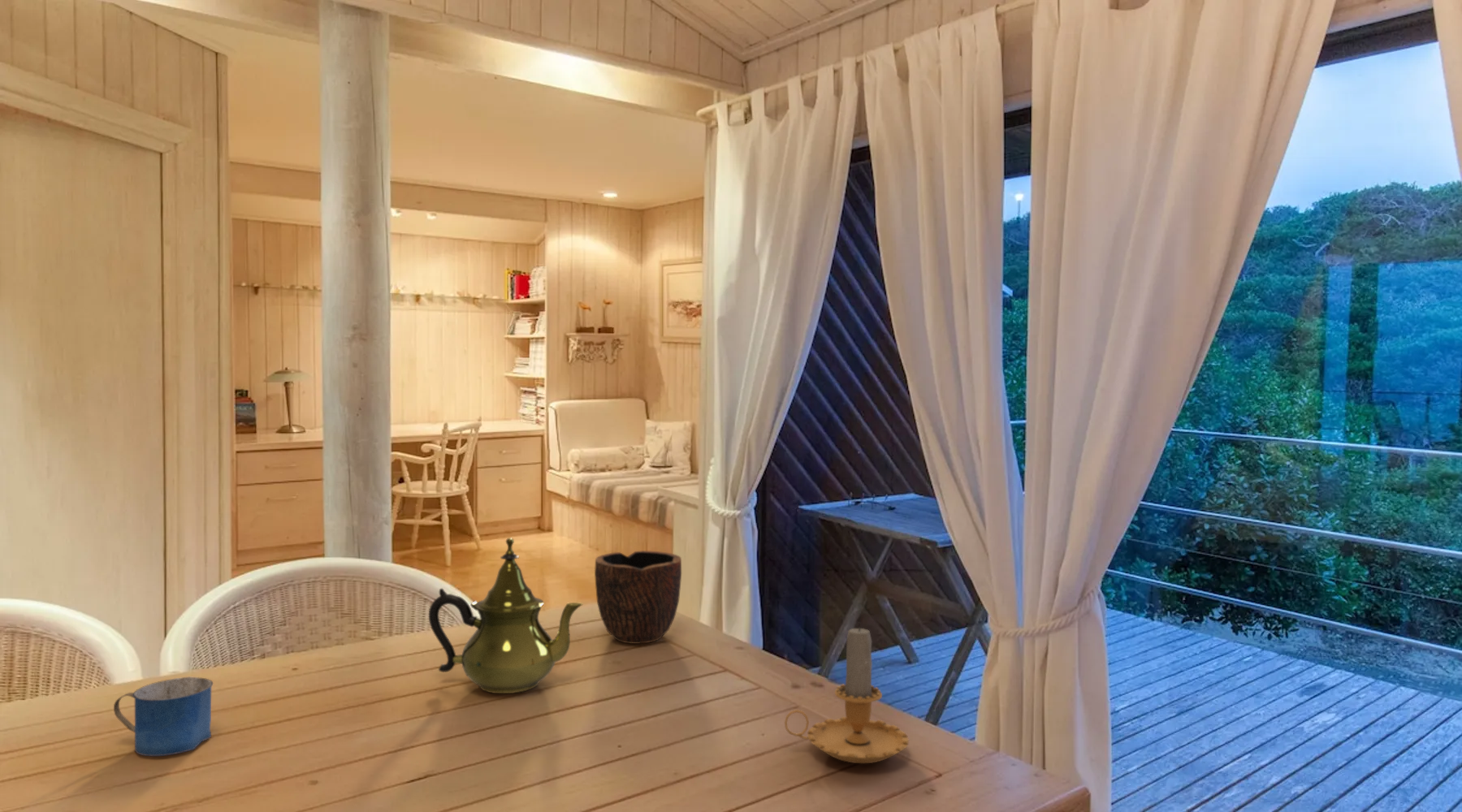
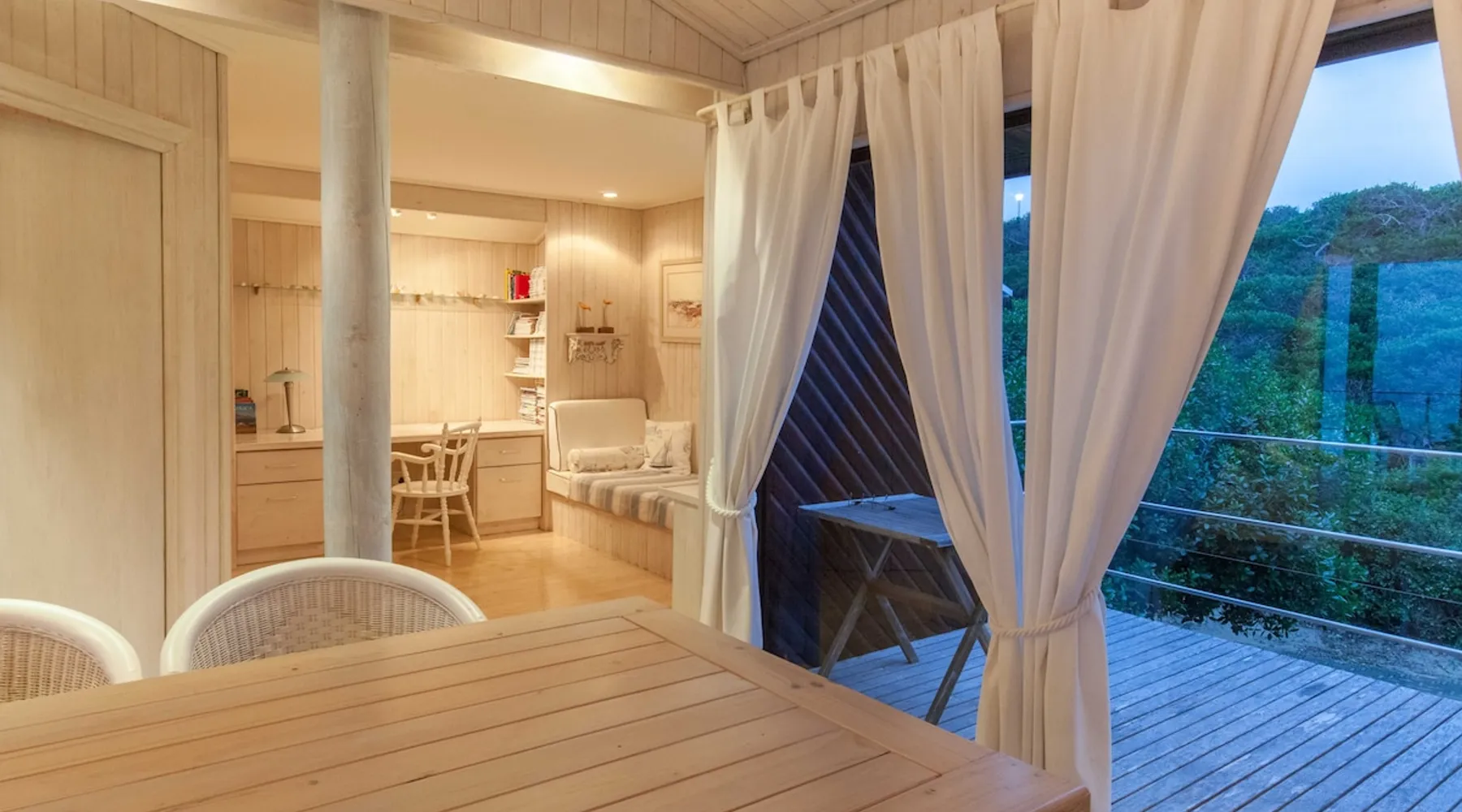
- candle (846, 688)
- teapot (505, 611)
- mug (164, 715)
- bowl (638, 598)
